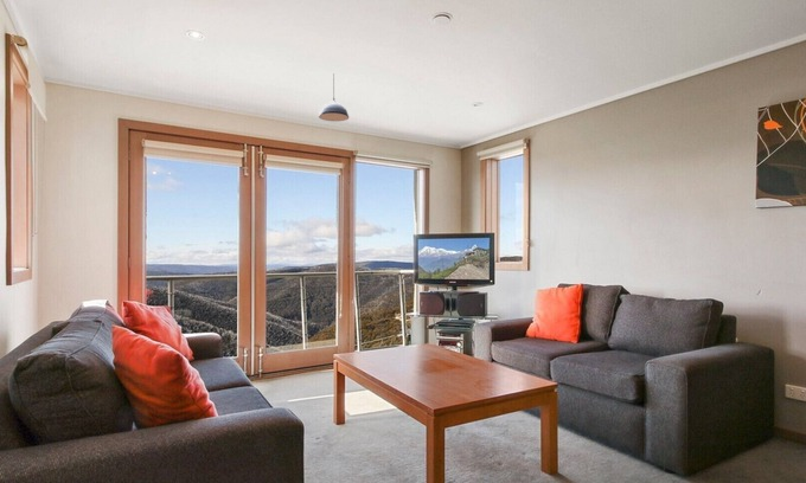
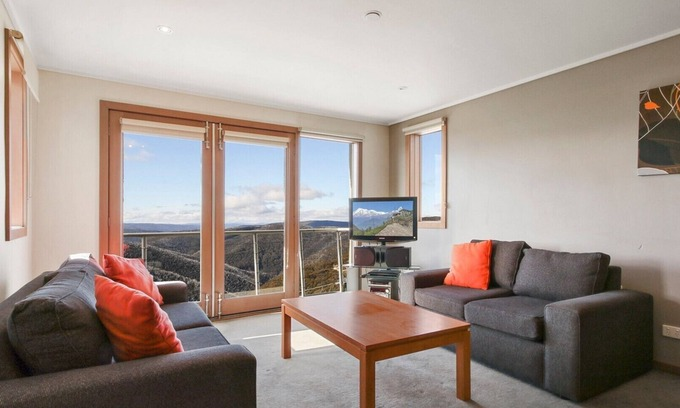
- pendant light (333, 95)
